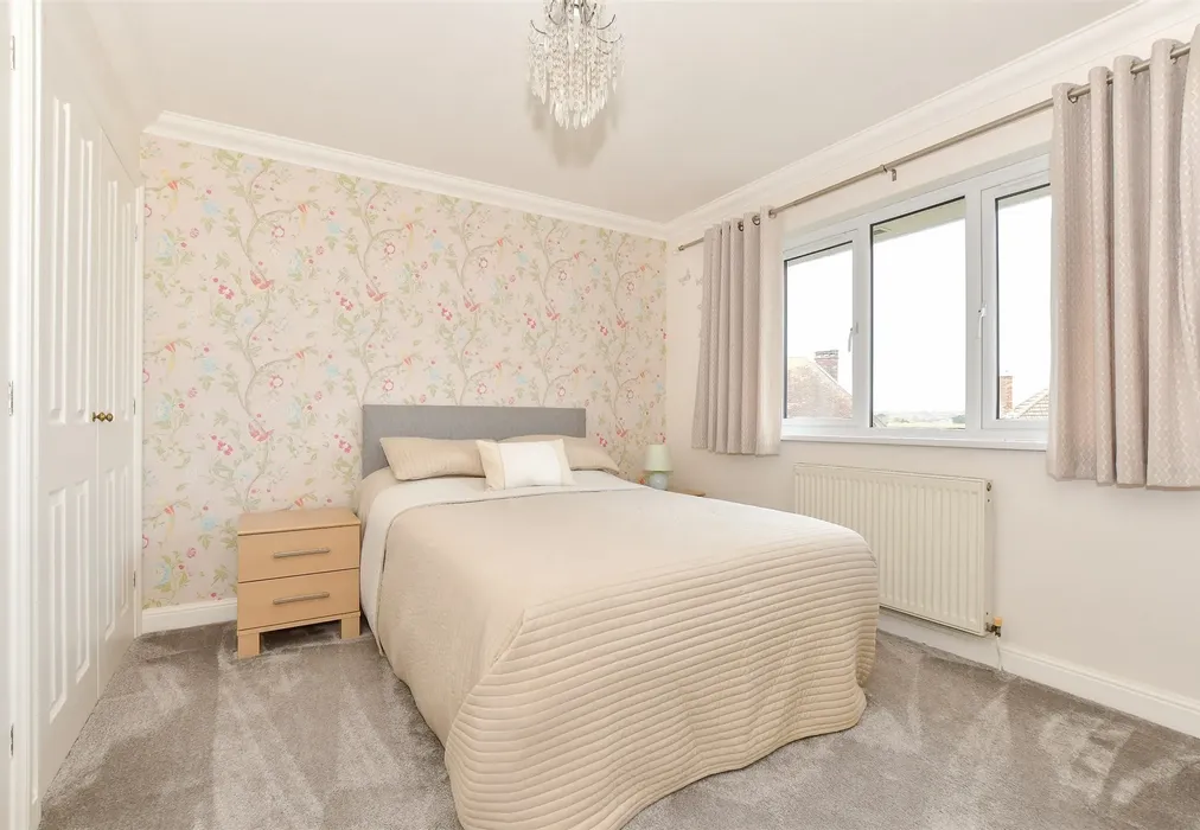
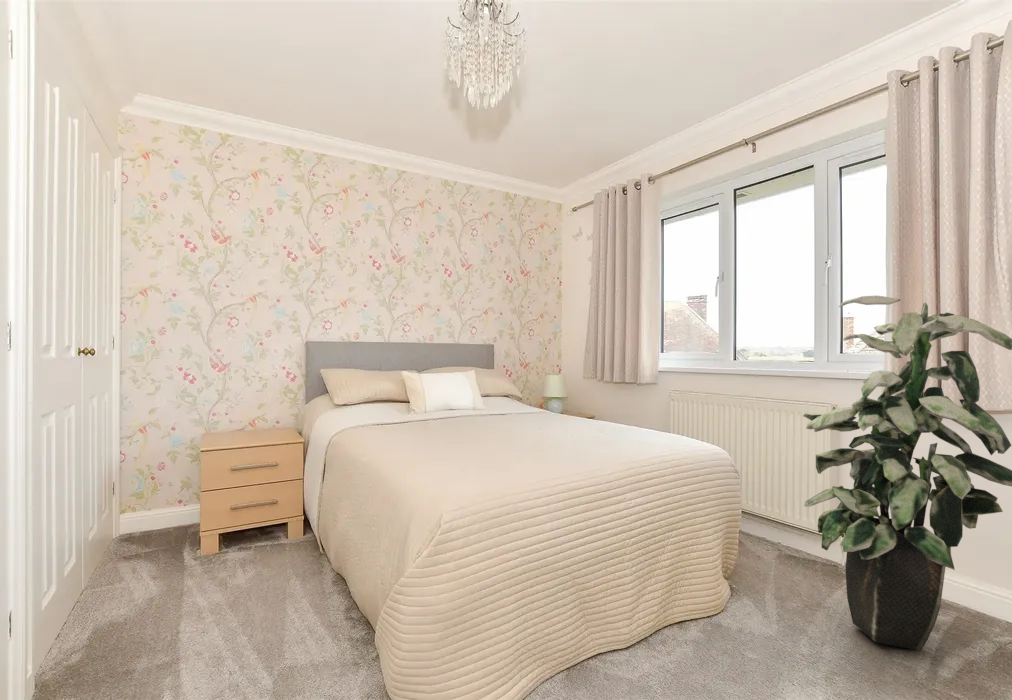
+ indoor plant (894, 463)
